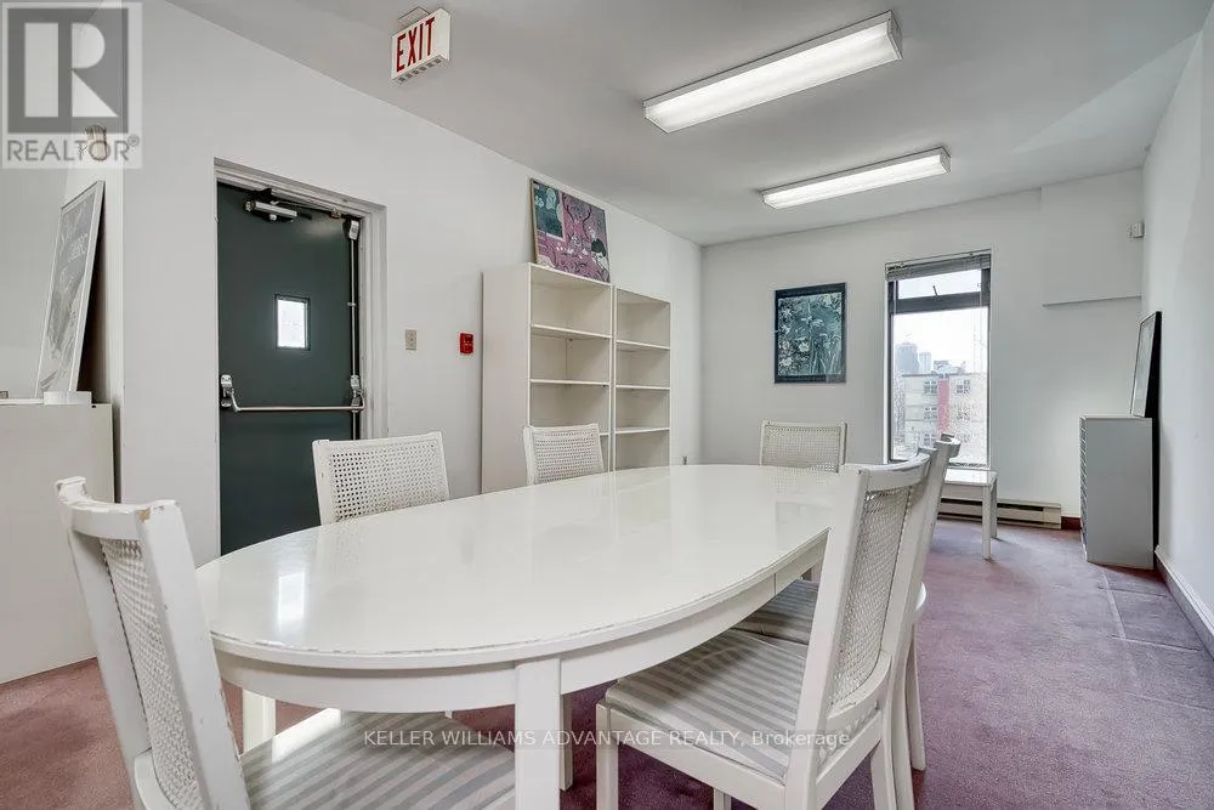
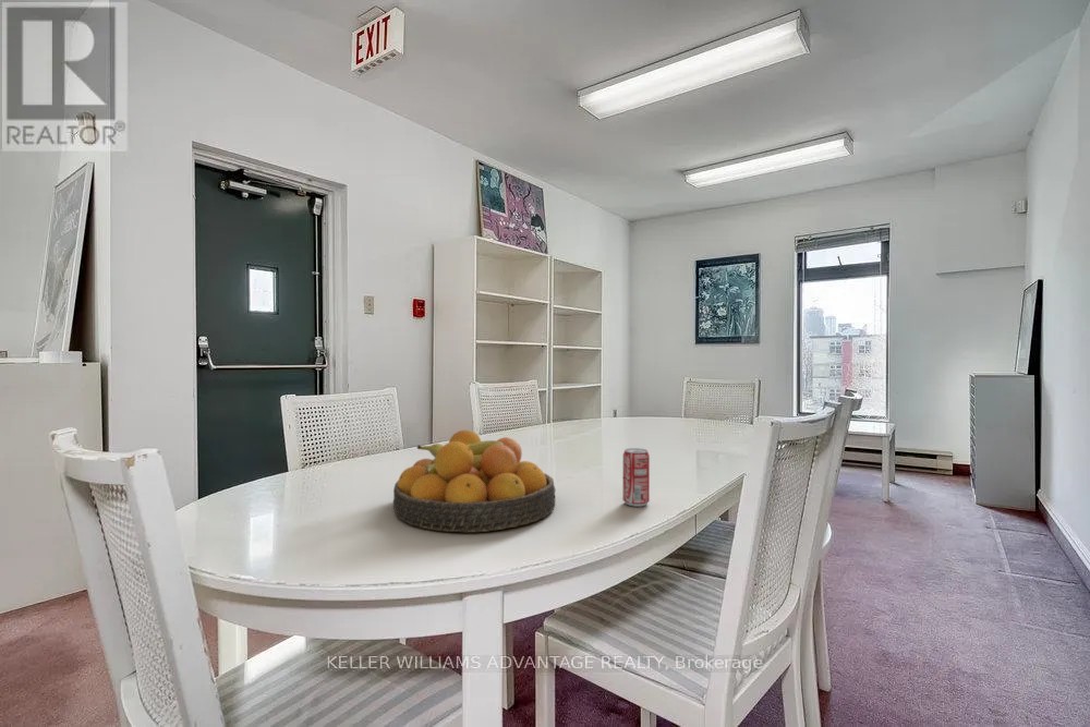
+ beverage can (635, 476)
+ fruit bowl (475, 470)
